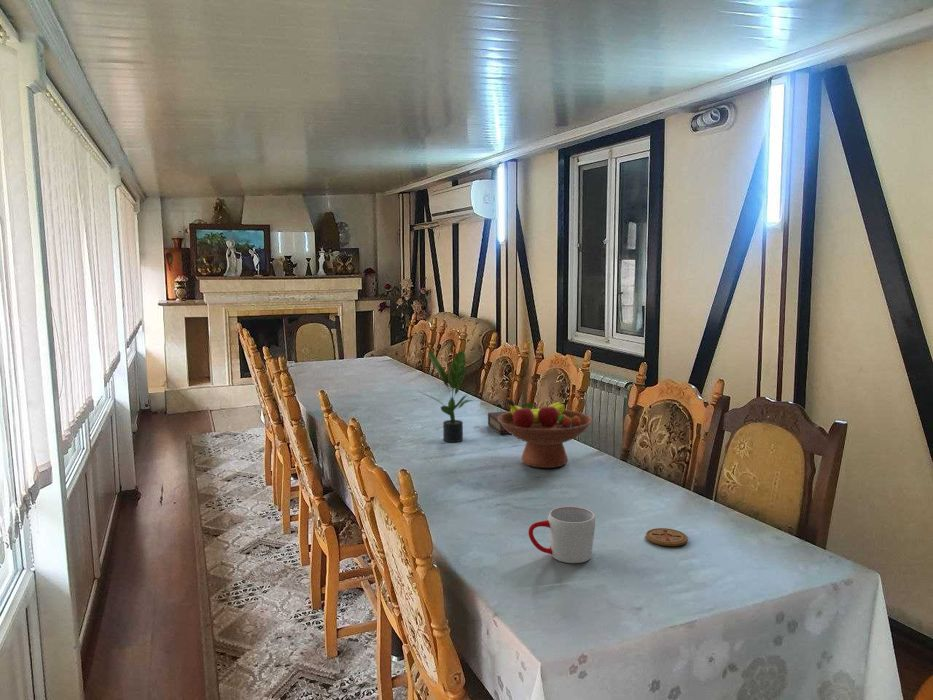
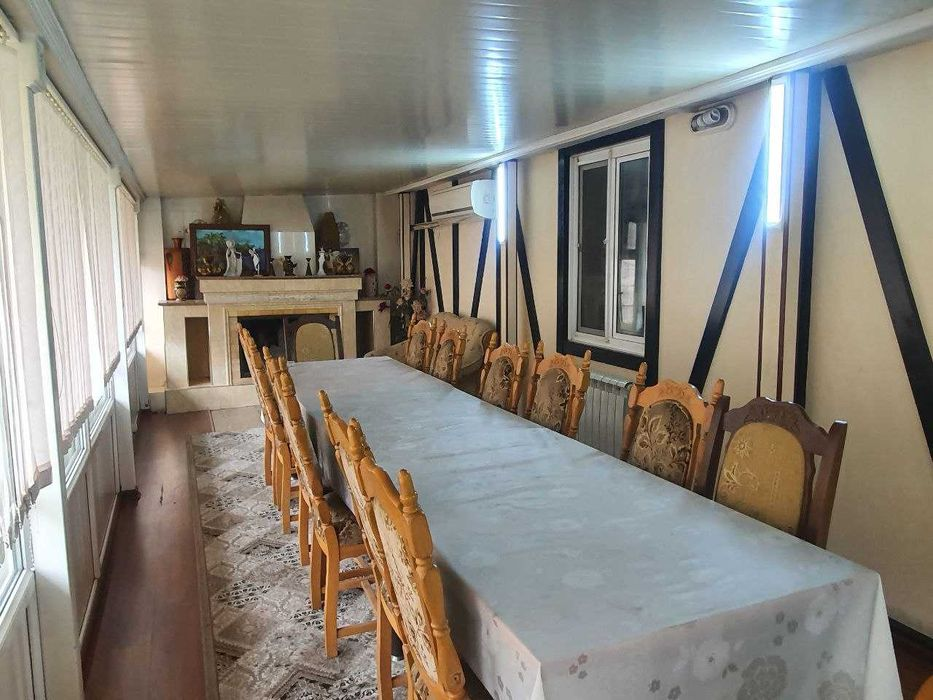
- potted plant (449, 393)
- fruit bowl (544, 431)
- mug (561, 535)
- book (509, 411)
- coaster (666, 536)
